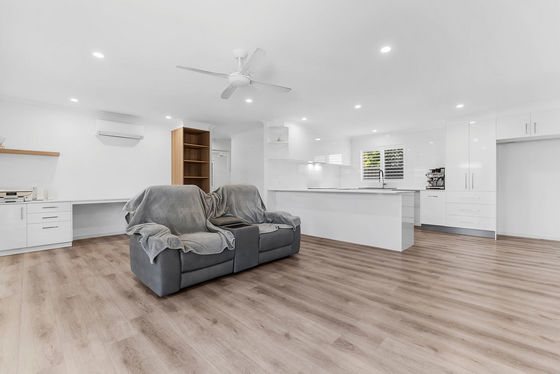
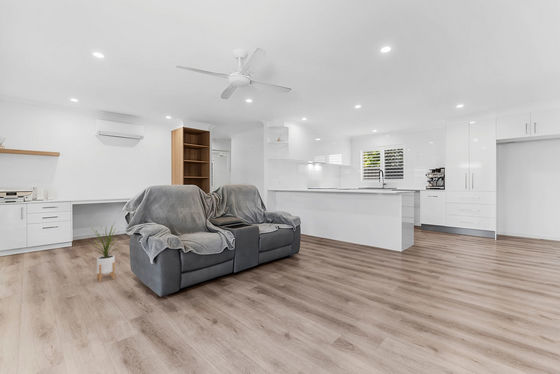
+ house plant (105, 250)
